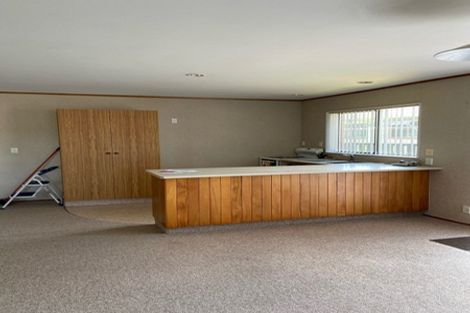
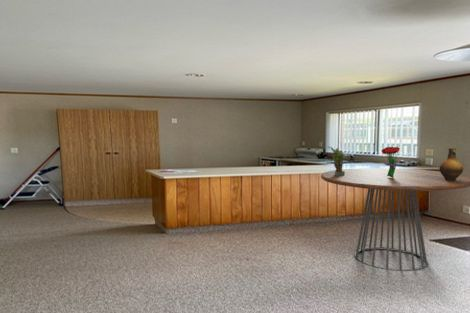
+ ceramic jug (451, 163)
+ potted plant (337, 160)
+ dining table (392, 217)
+ bouquet (390, 161)
